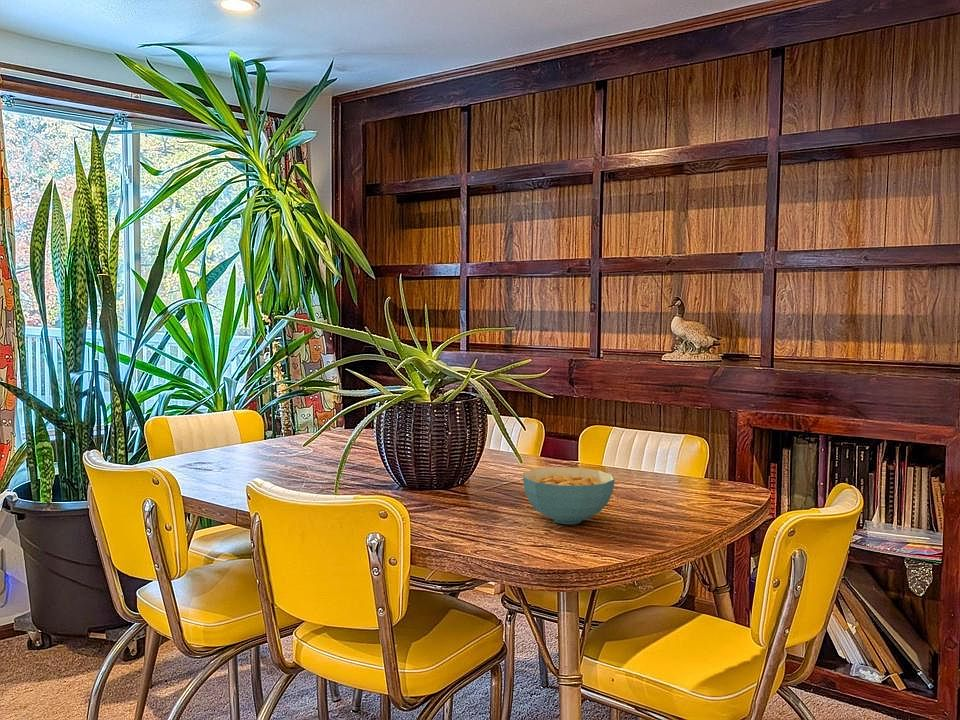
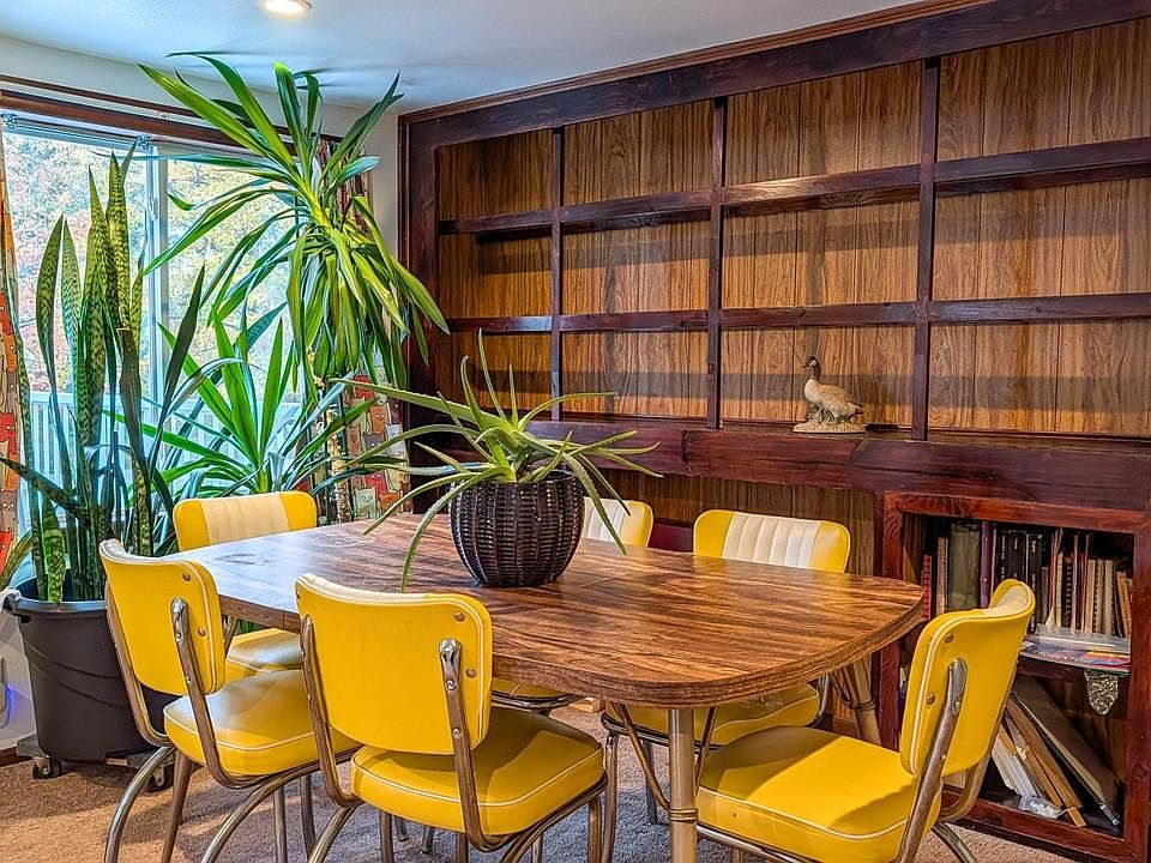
- cereal bowl (567, 498)
